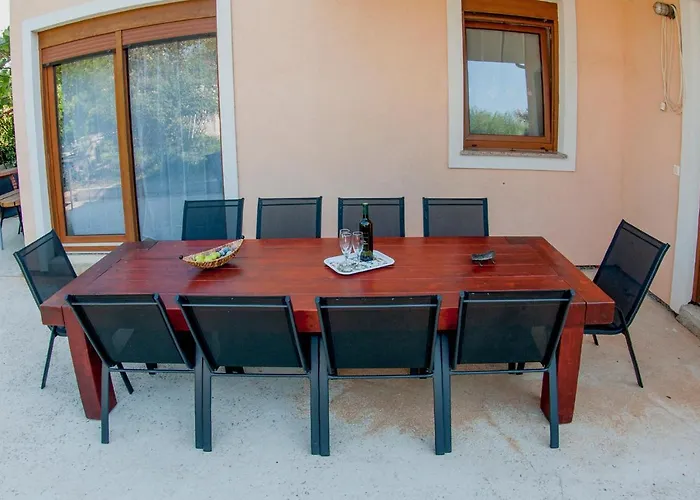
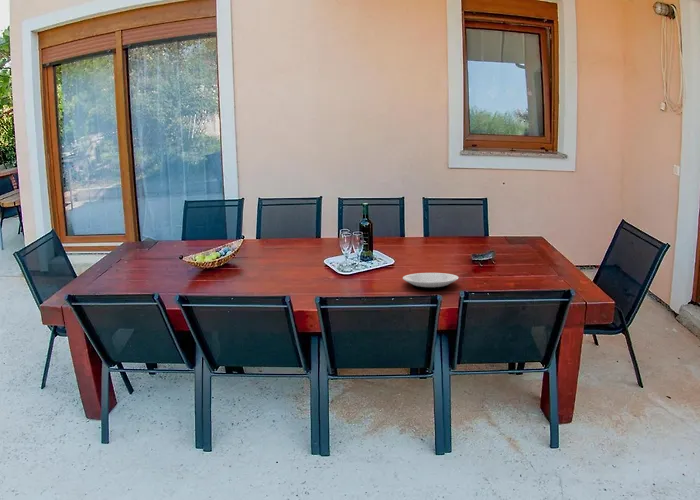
+ plate (430, 281)
